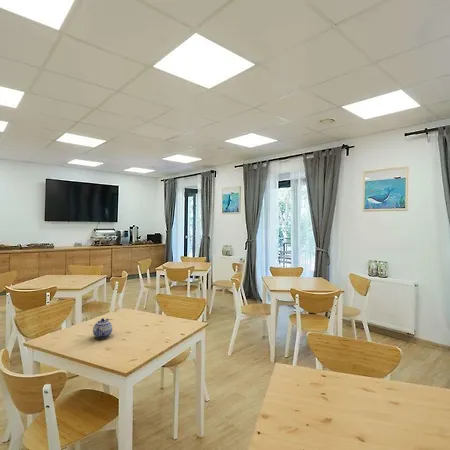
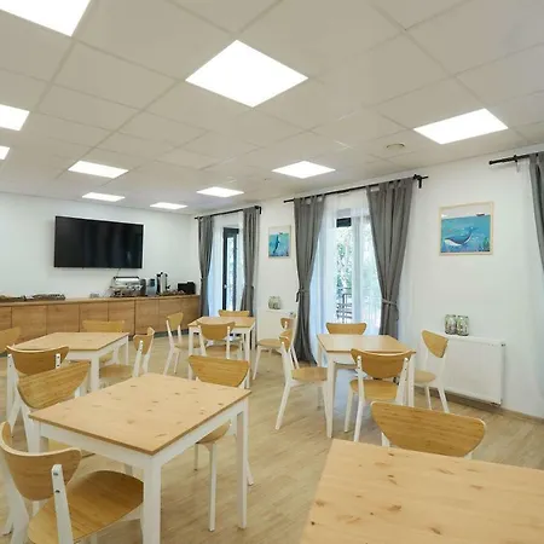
- teapot (102, 327)
